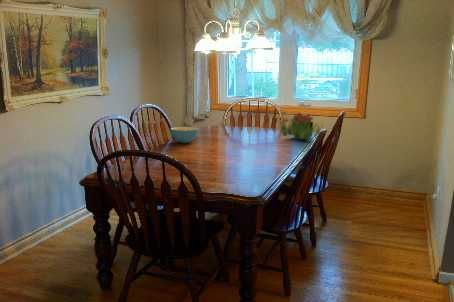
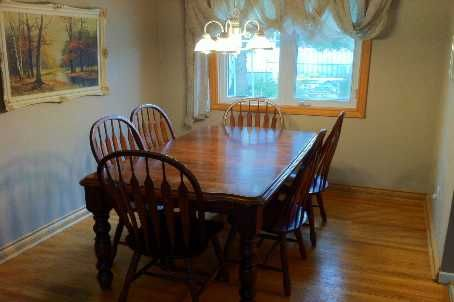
- flower arrangement (302, 125)
- cereal bowl (184, 135)
